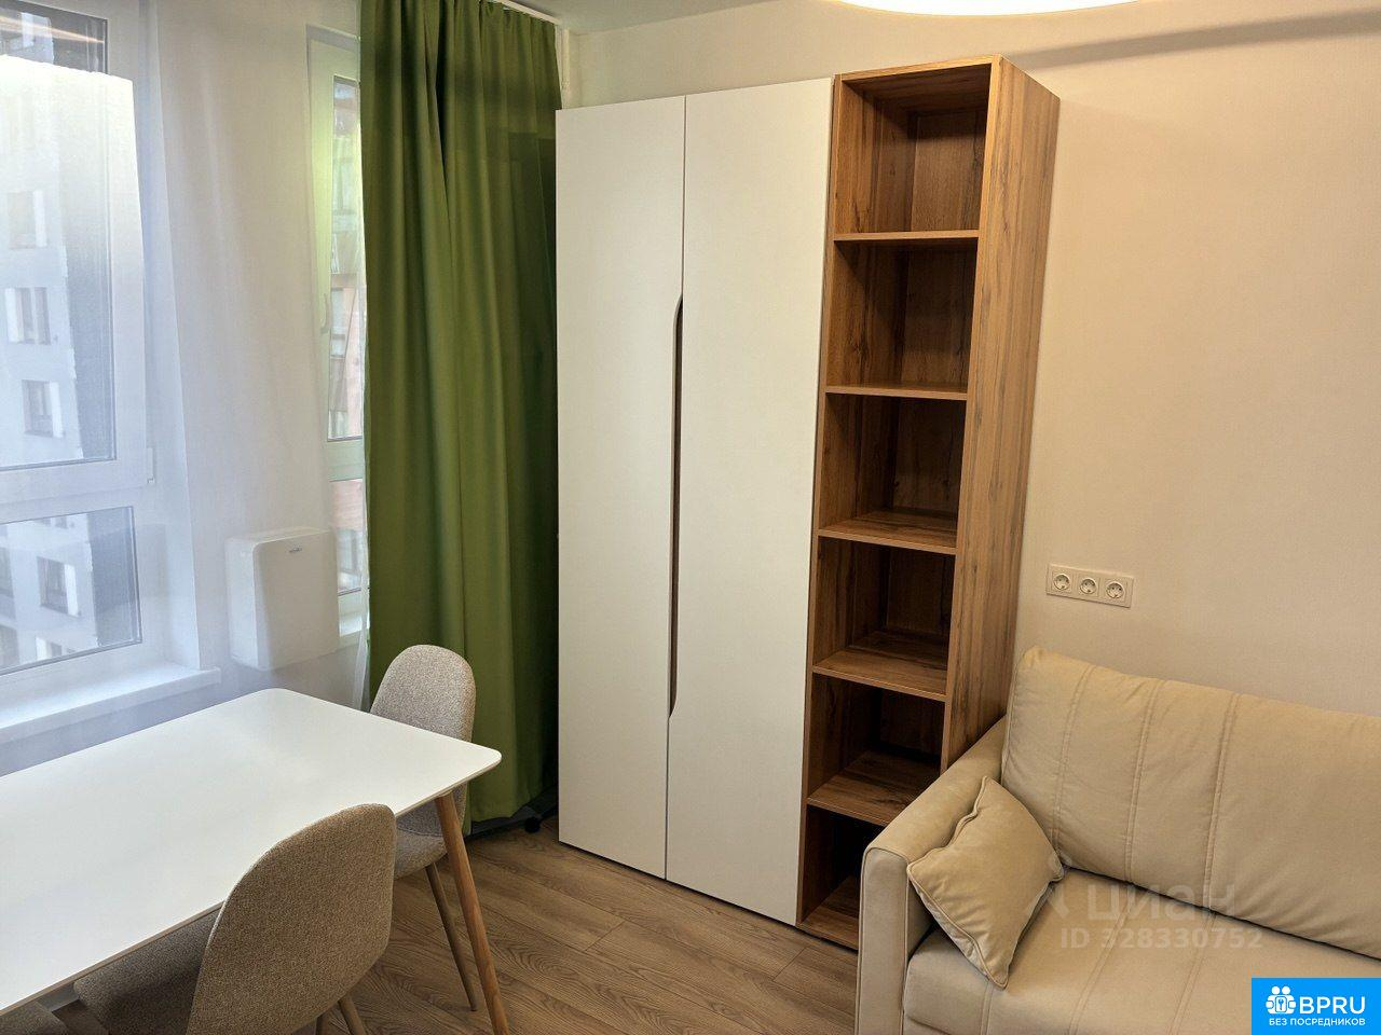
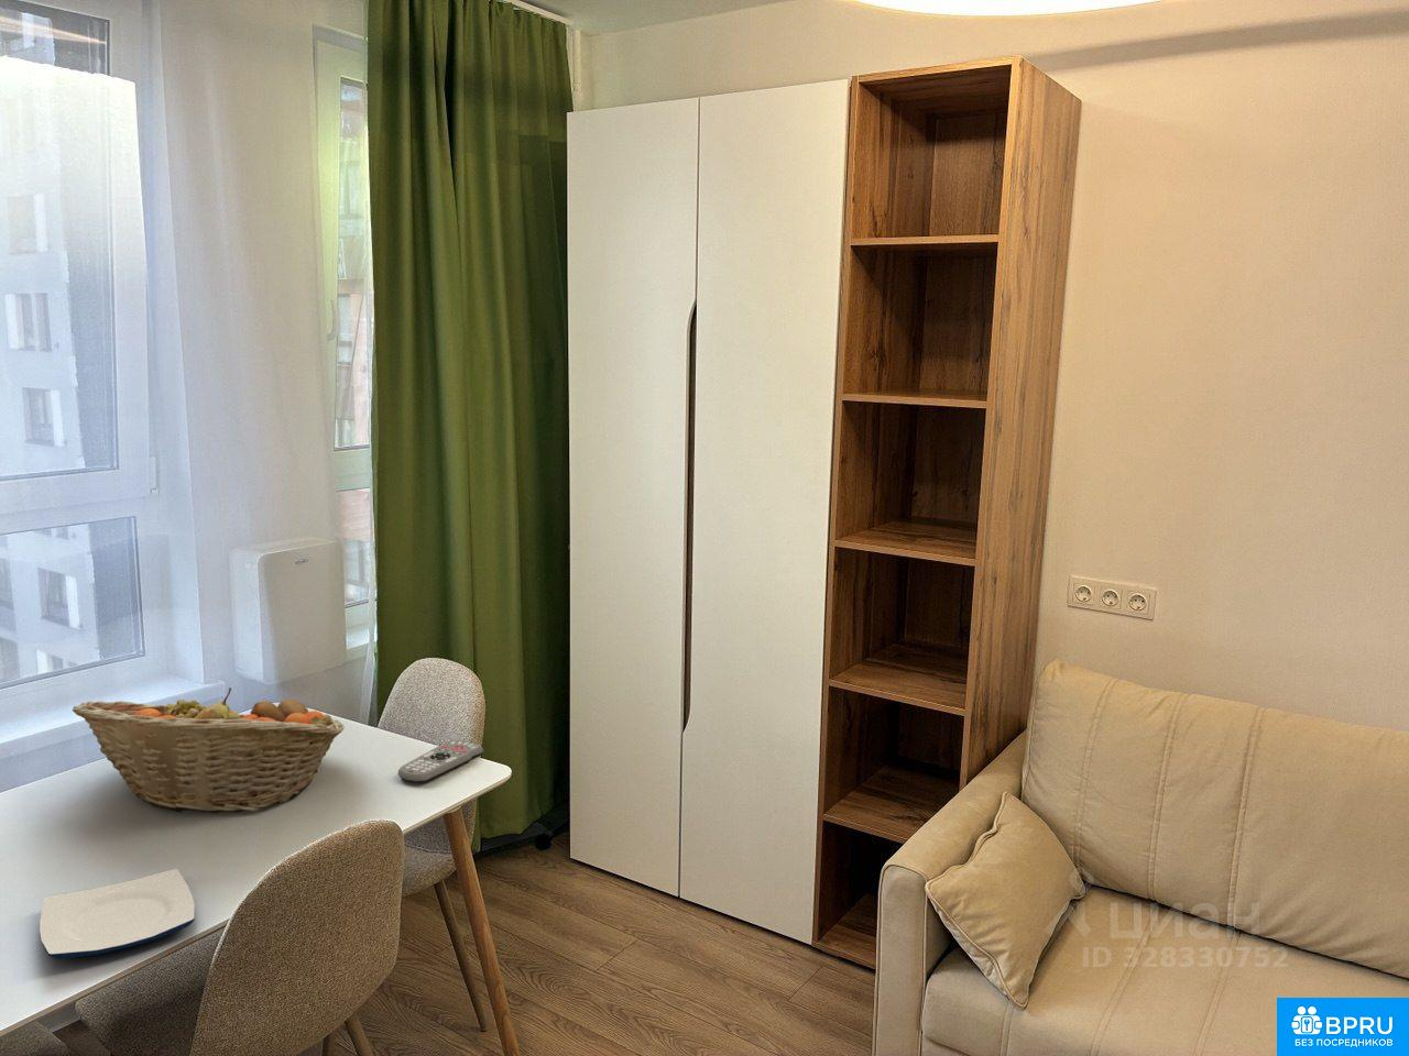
+ remote control (439, 760)
+ plate (118, 916)
+ fruit basket (212, 737)
